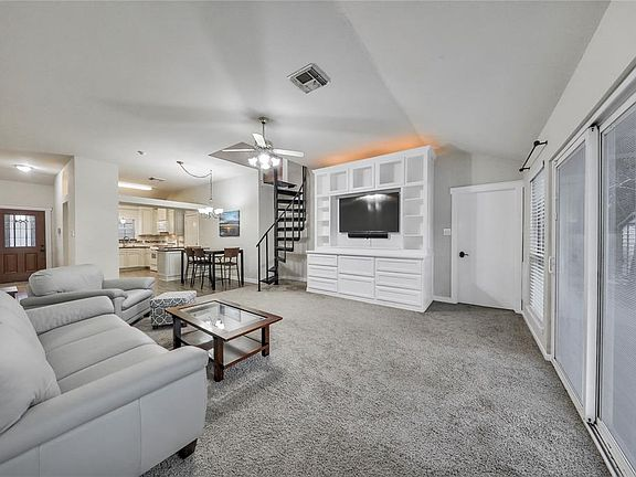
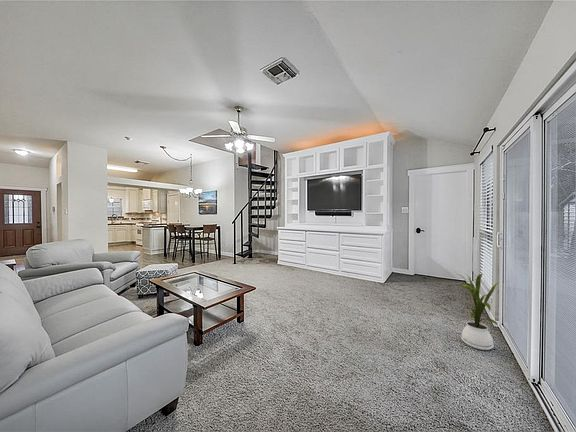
+ house plant (476, 306)
